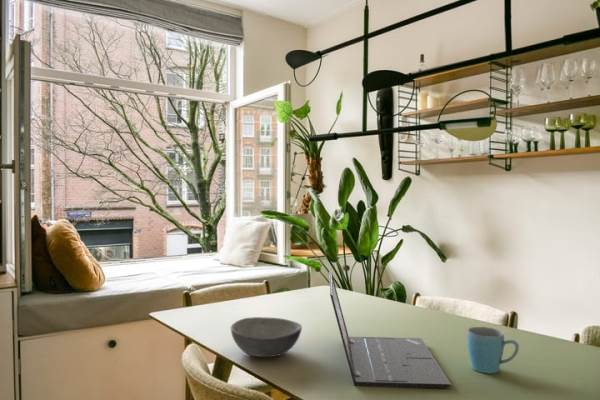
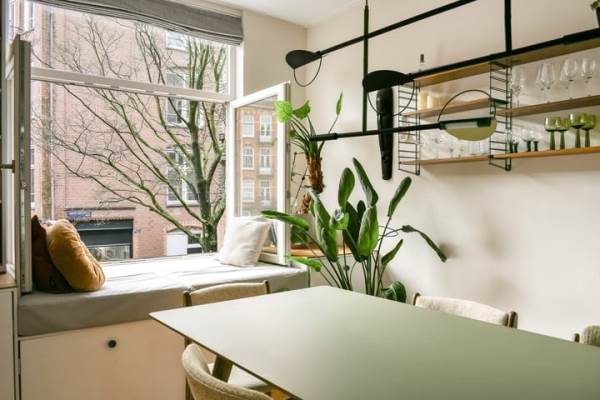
- mug (492, 351)
- bowl (266, 338)
- laptop (381, 337)
